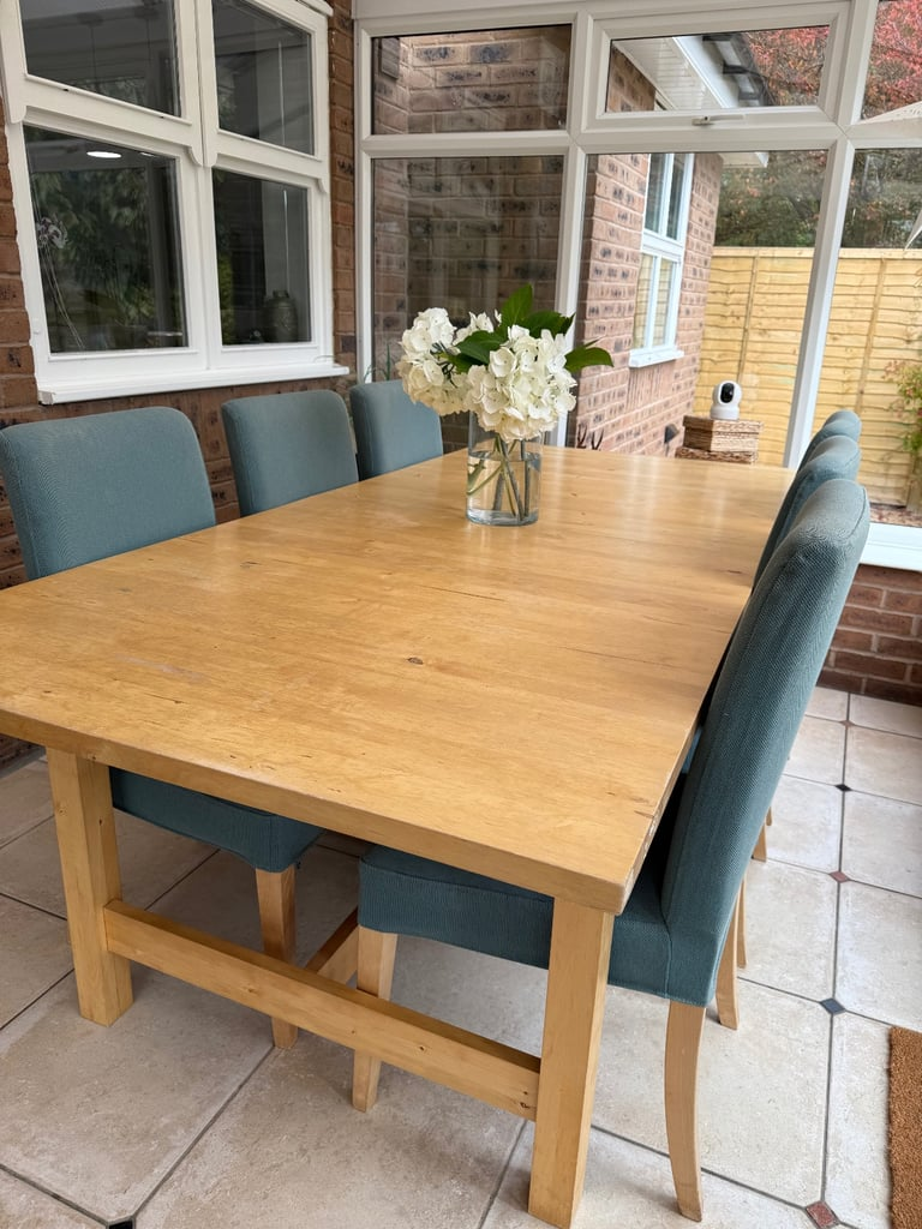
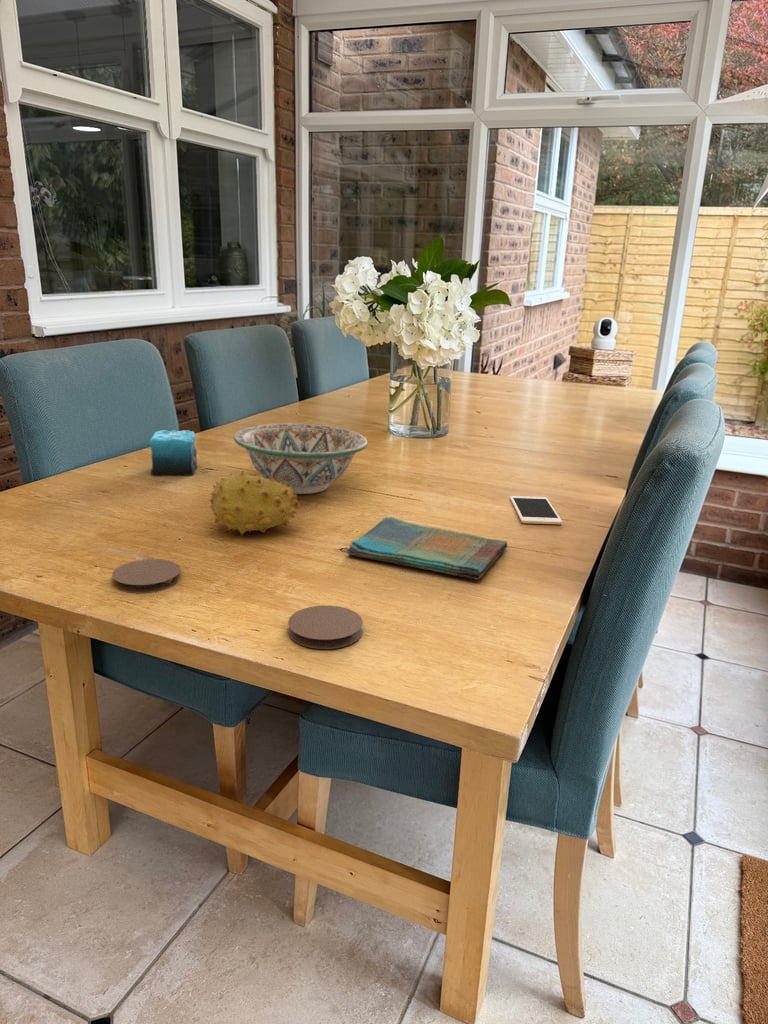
+ candle (173, 445)
+ fruit (254, 501)
+ coaster (325, 626)
+ dish towel (428, 545)
+ cell phone (534, 509)
+ coaster (147, 575)
+ decorative bowl (301, 461)
